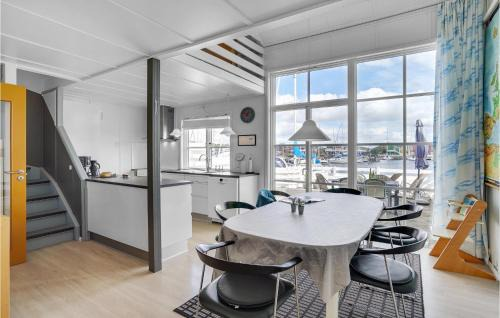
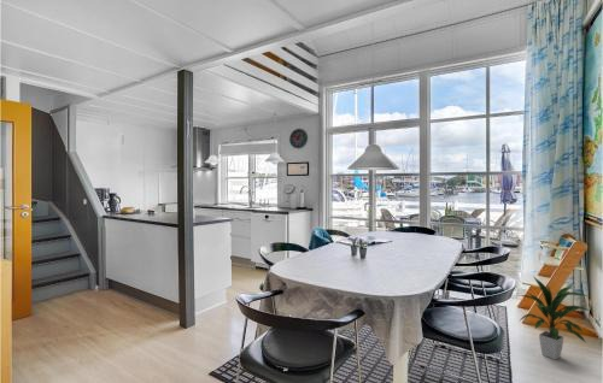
+ indoor plant (554, 317)
